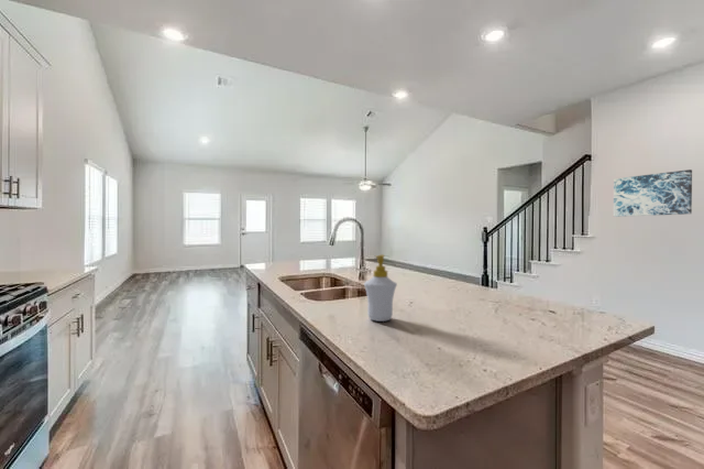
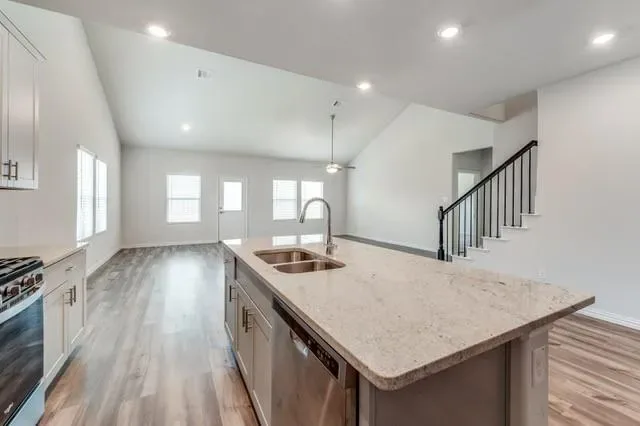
- soap bottle (380, 286)
- wall art (649, 195)
